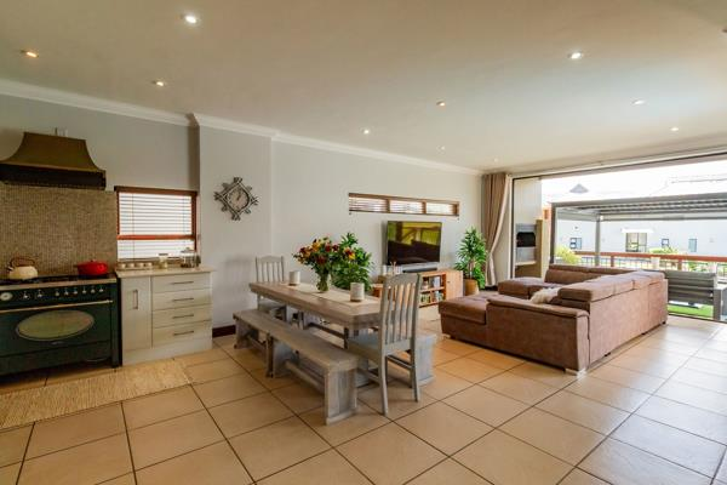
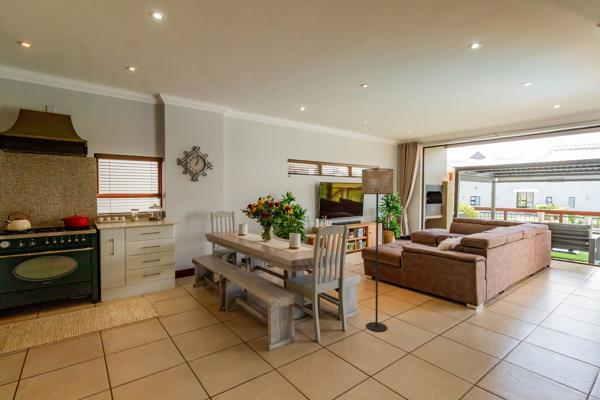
+ floor lamp (377, 248)
